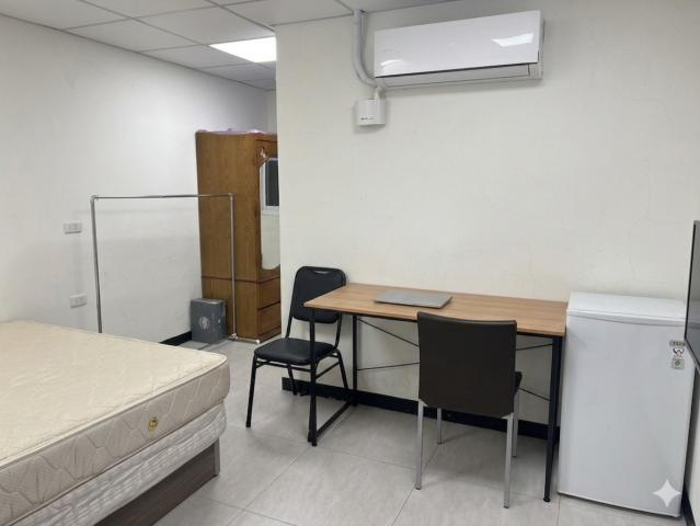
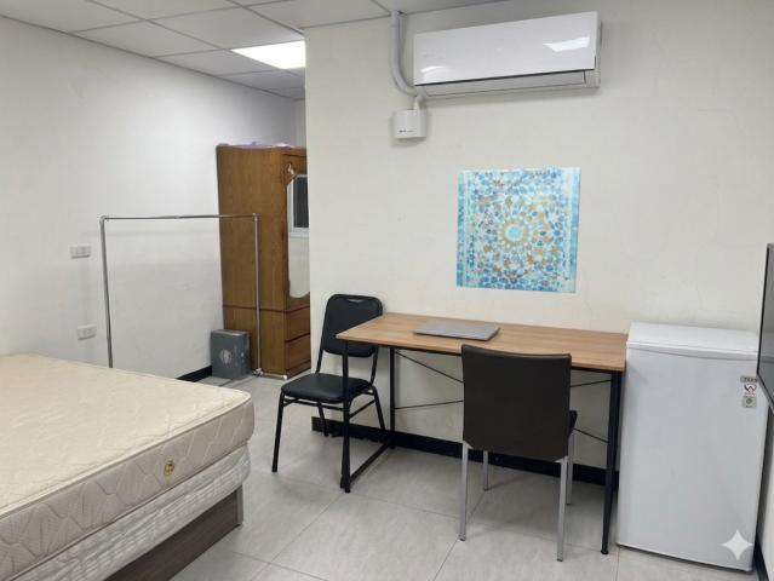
+ wall art (515, 230)
